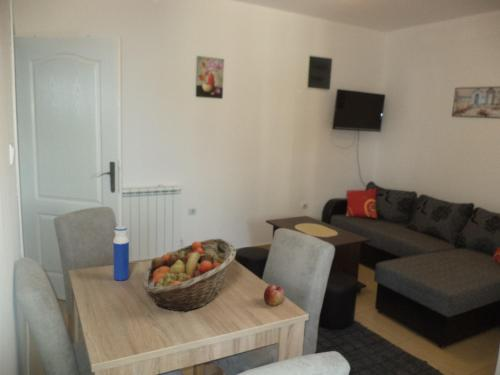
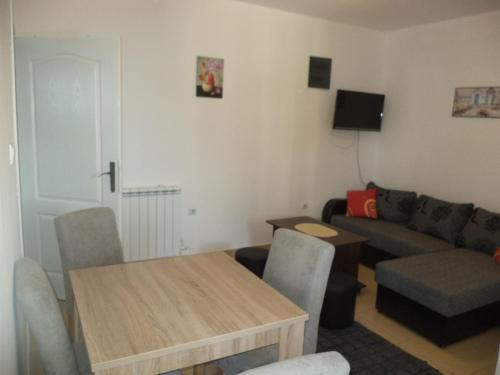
- water bottle (121, 252)
- apple (273, 294)
- fruit basket (189, 270)
